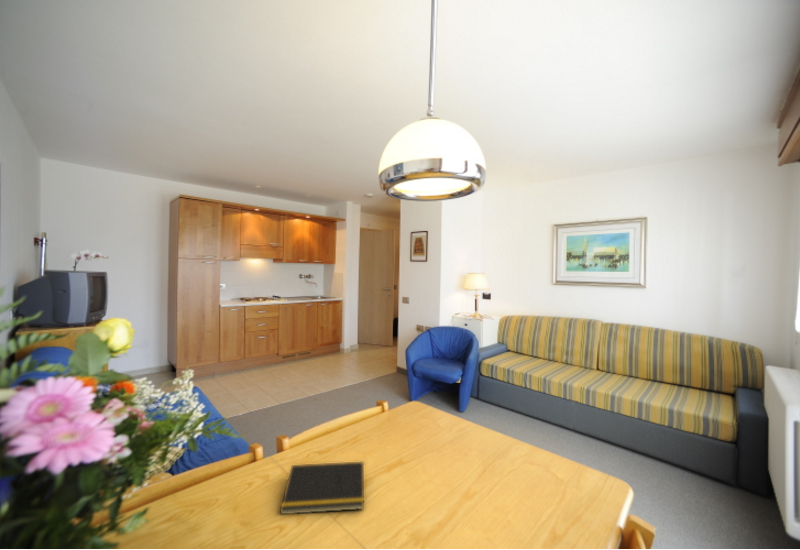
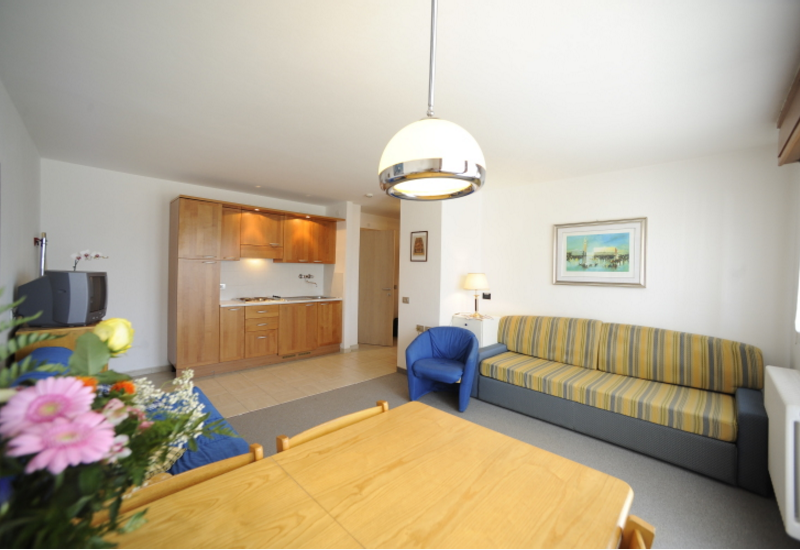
- notepad (325, 485)
